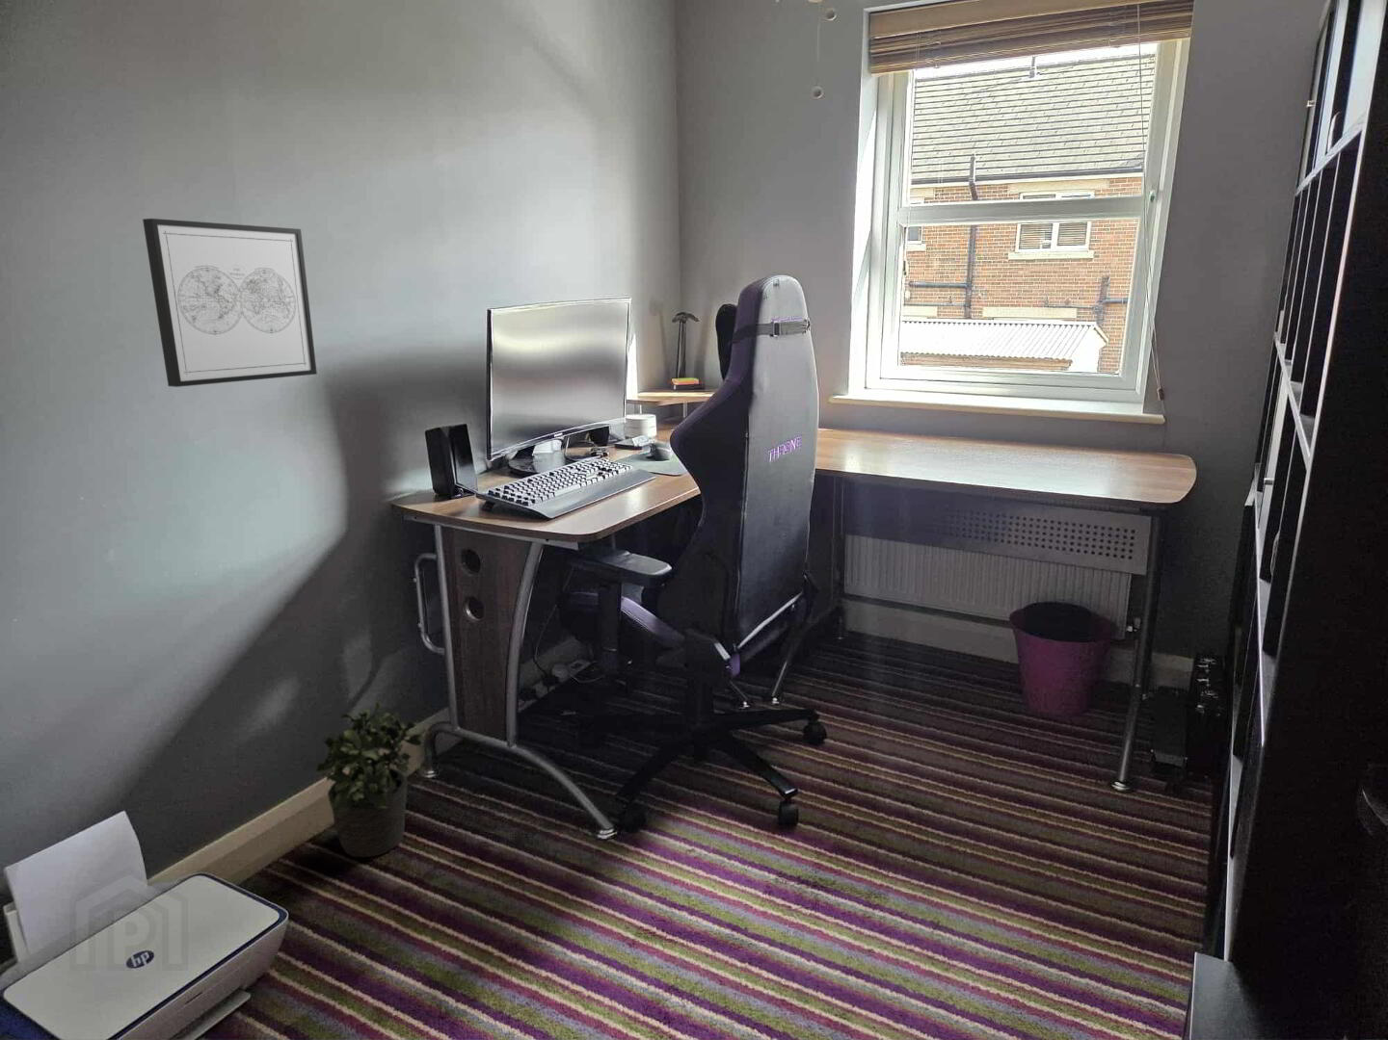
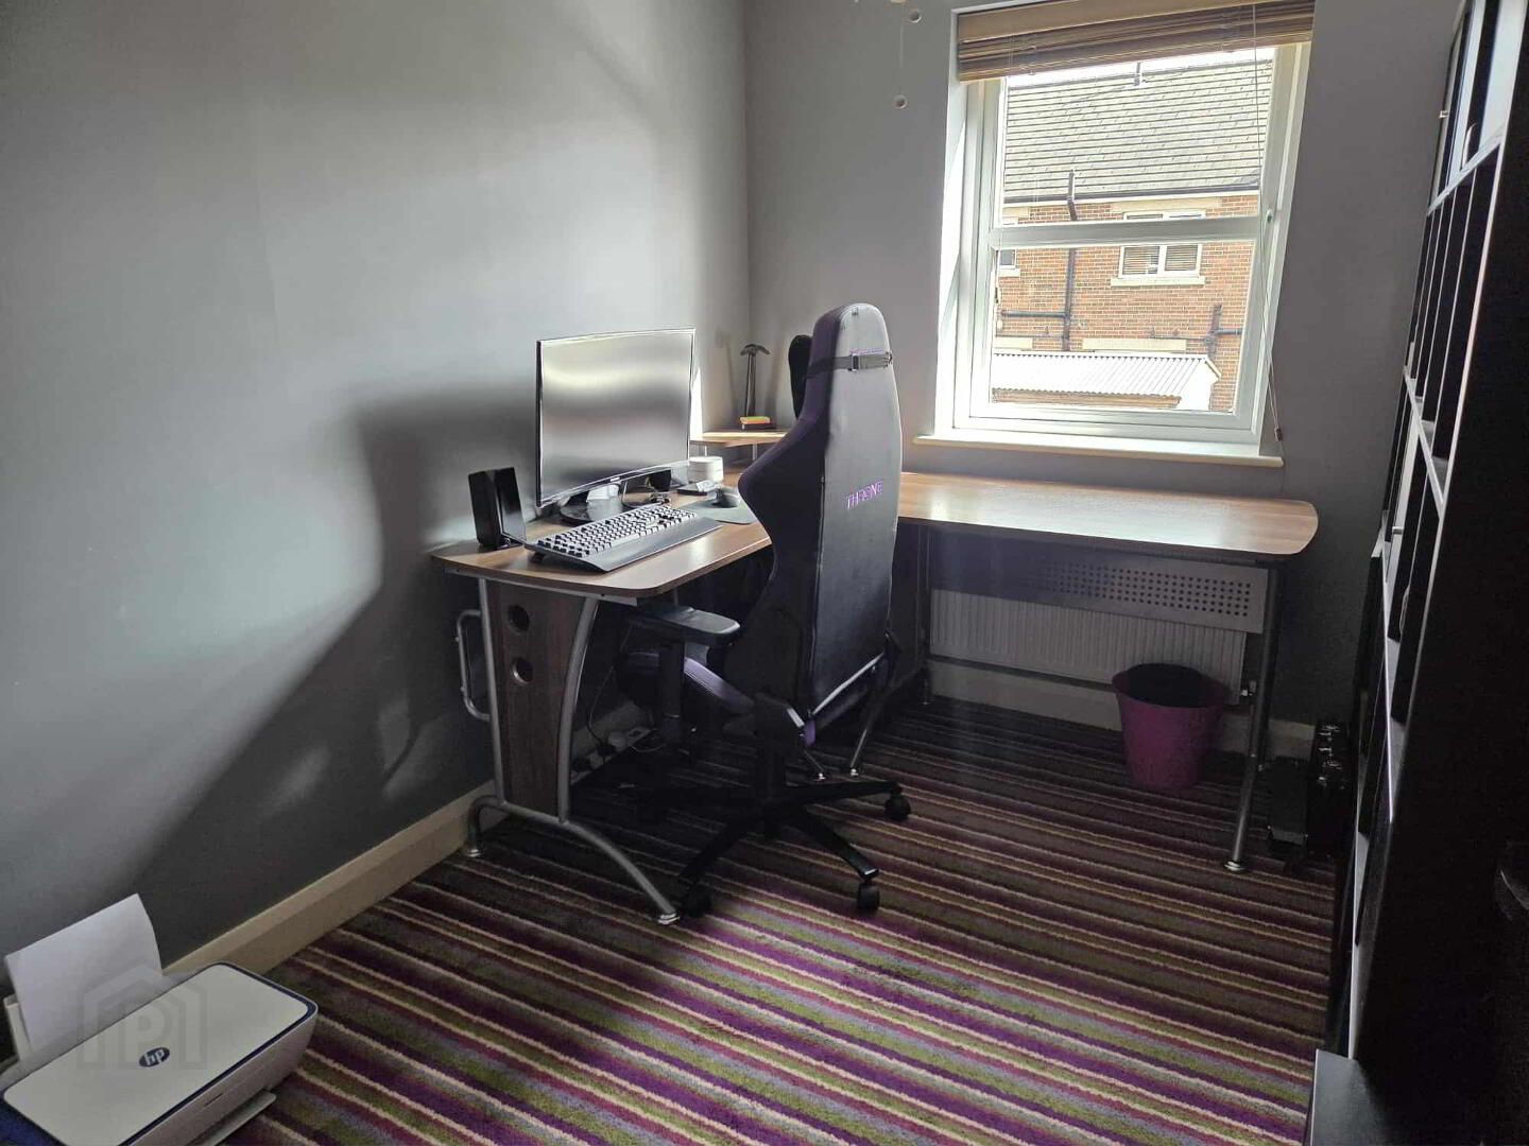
- potted plant (373, 775)
- wall art (237, 304)
